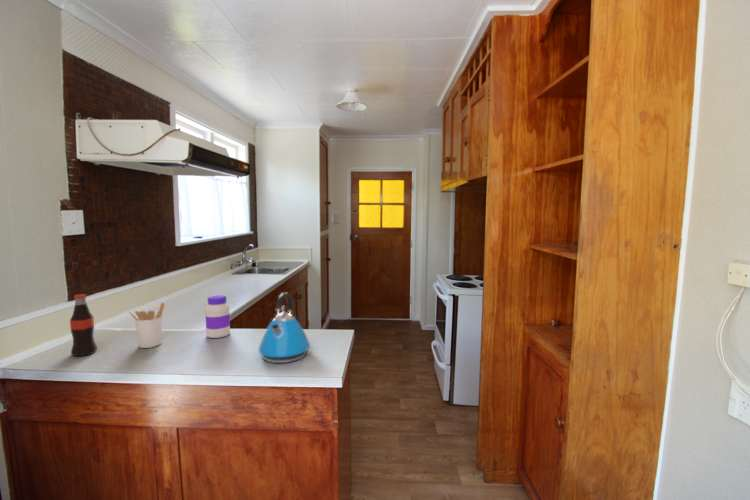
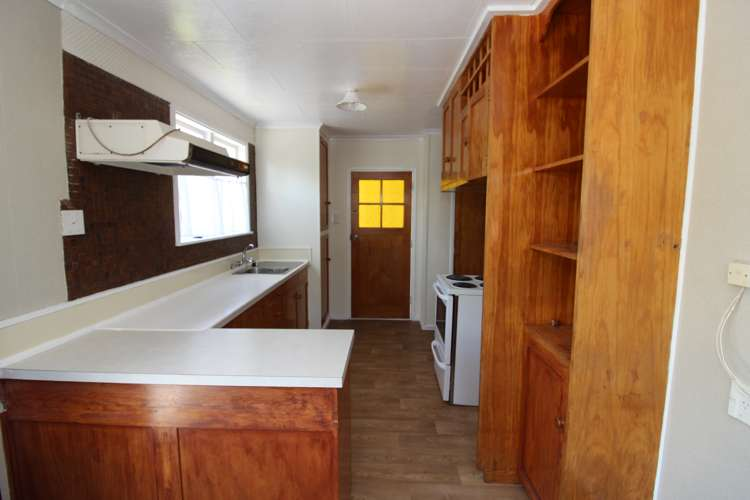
- jar (217, 315)
- bottle (82, 324)
- kettle (284, 323)
- utensil holder (148, 325)
